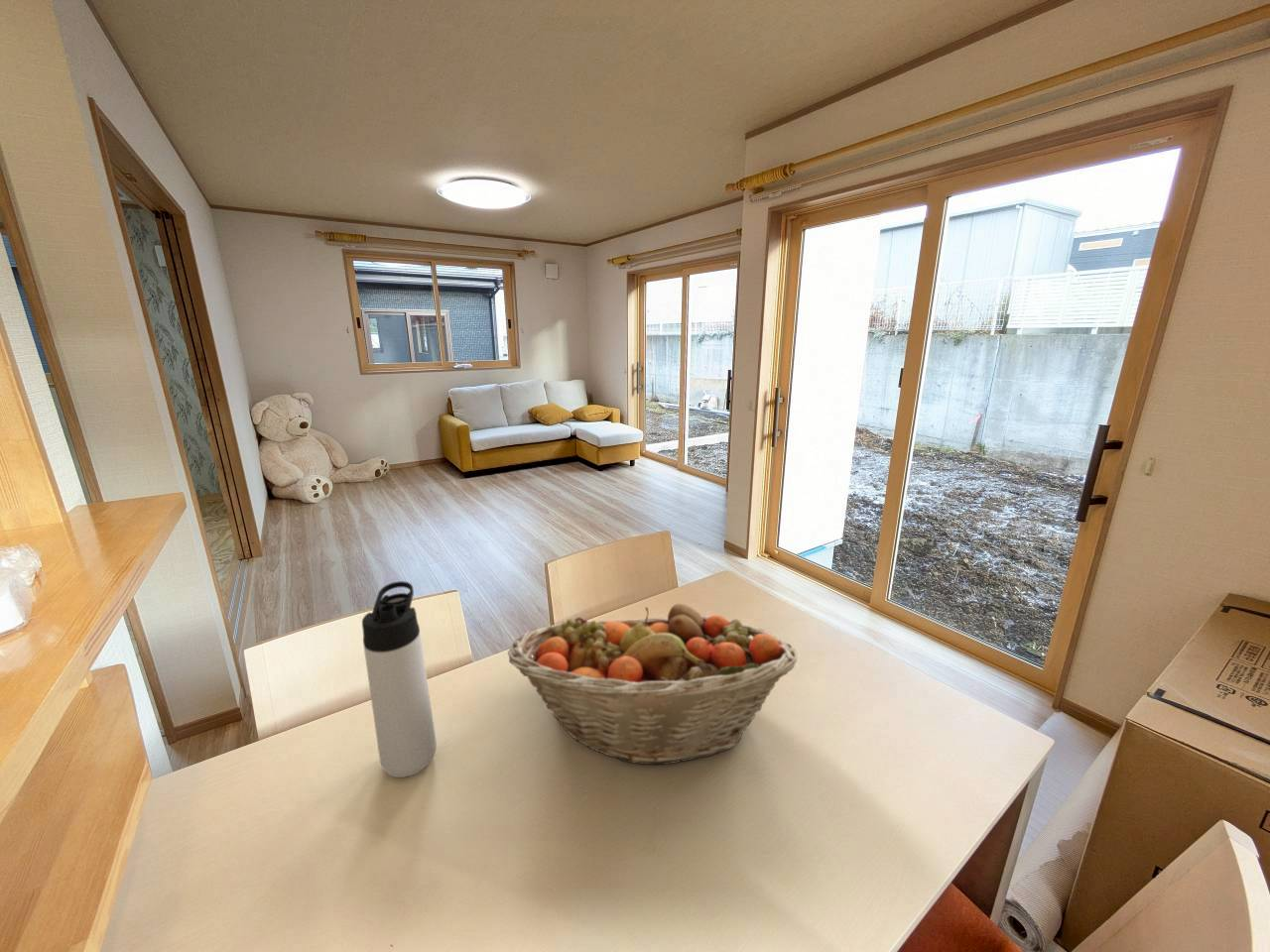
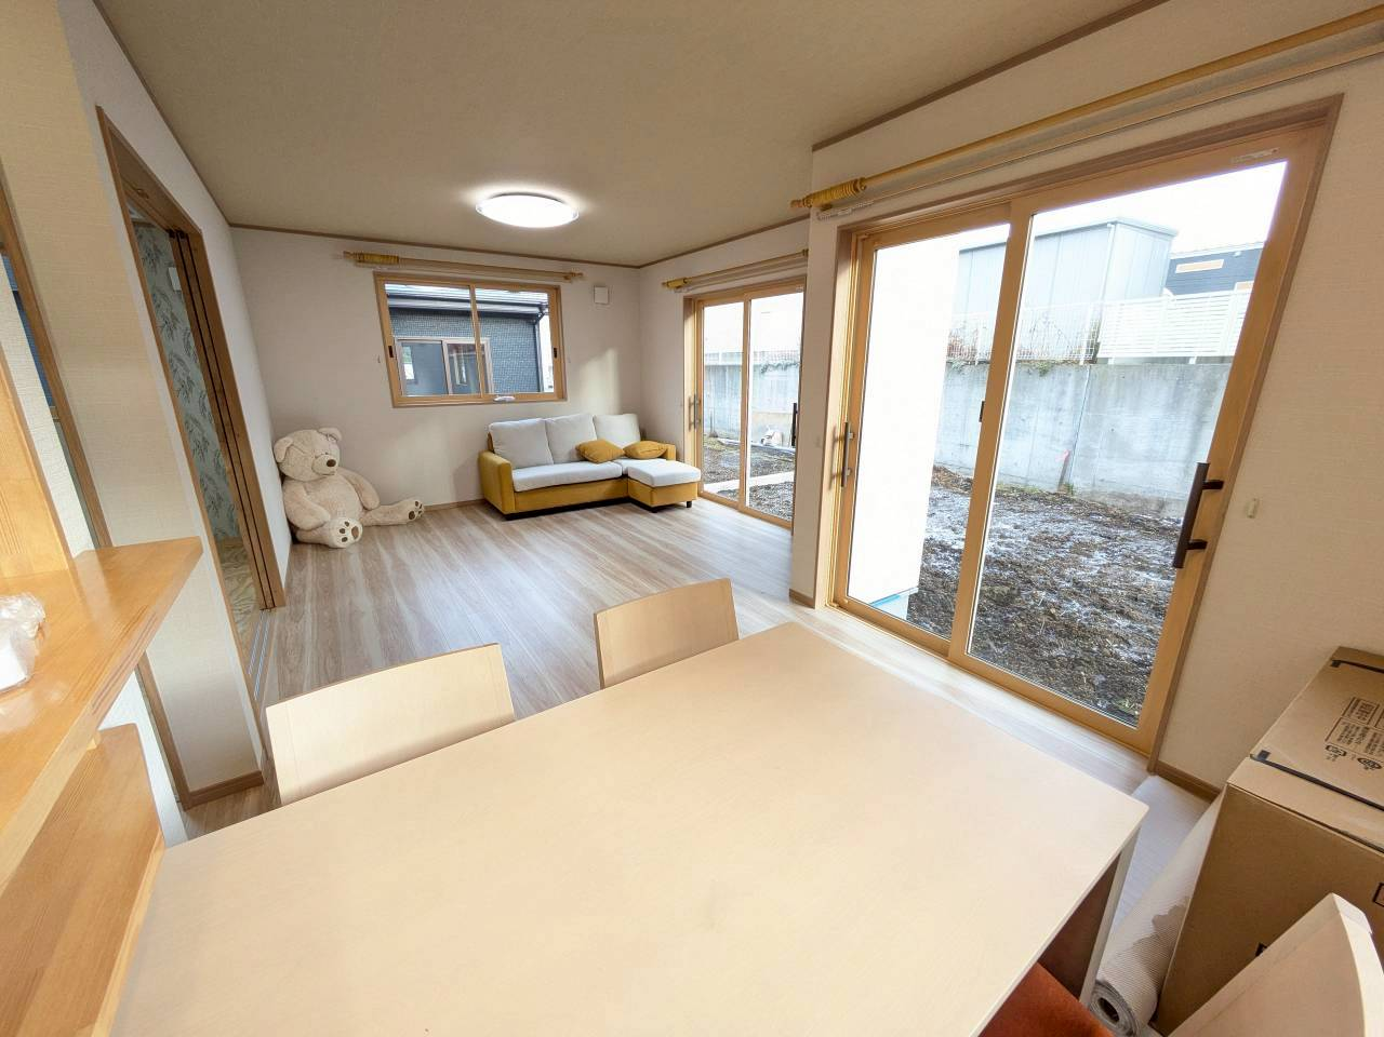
- fruit basket (651, 664)
- thermos bottle (402, 677)
